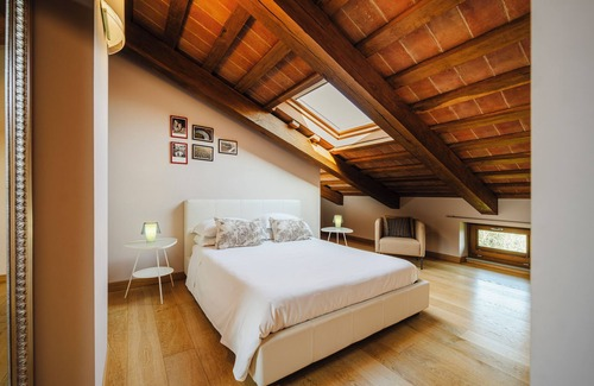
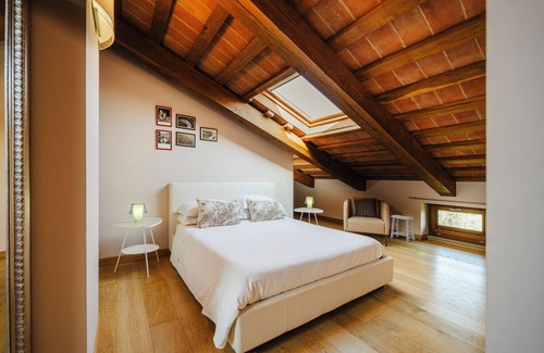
+ footstool (401, 231)
